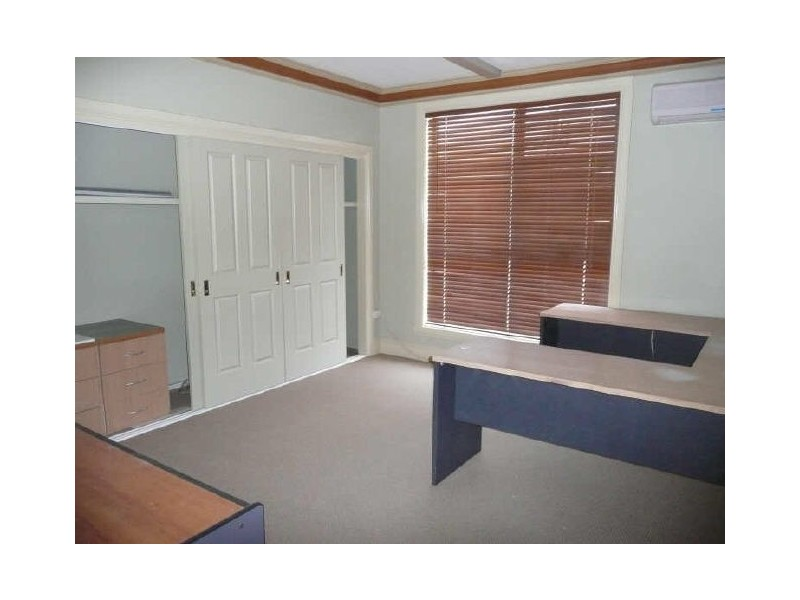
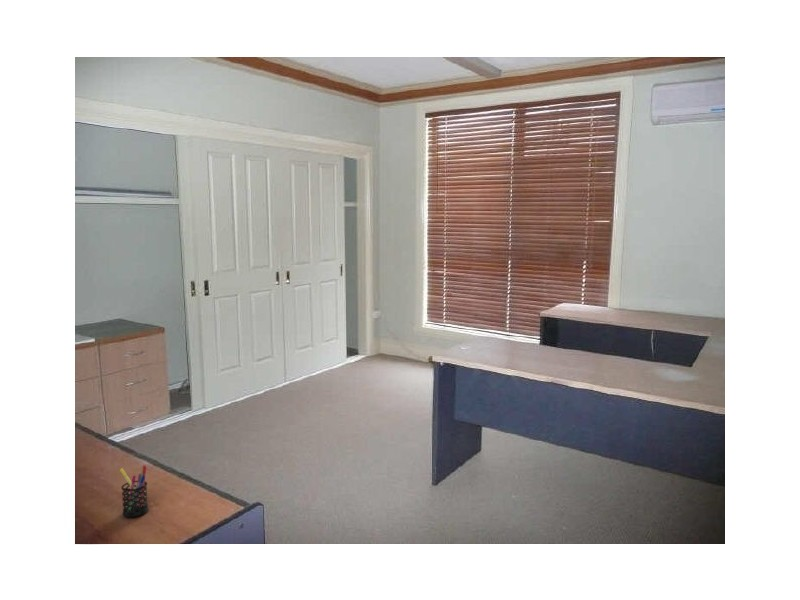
+ pen holder (137, 487)
